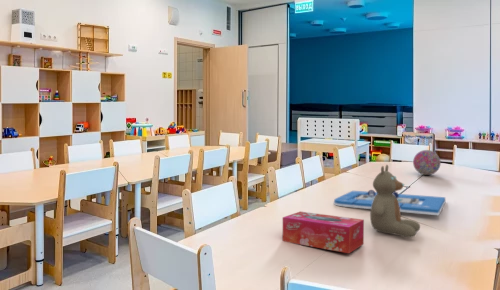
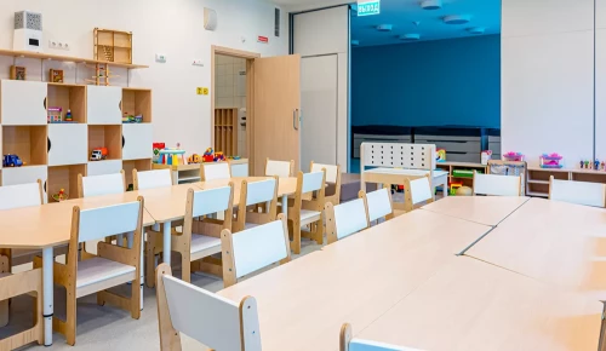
- teddy bear (394, 199)
- decorative ball (426, 162)
- architectural model (392, 193)
- tissue box (322, 230)
